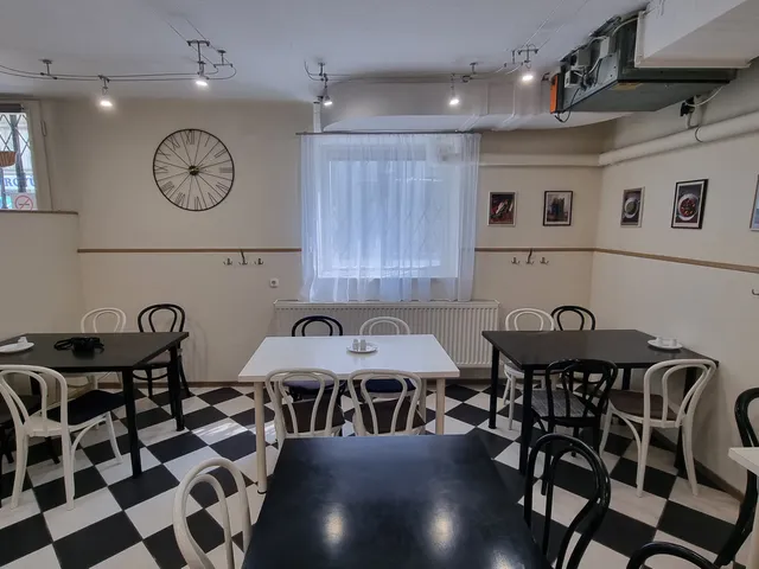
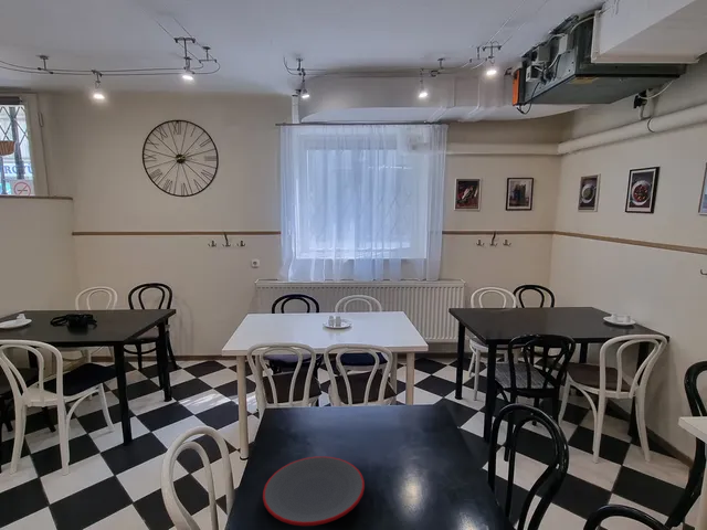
+ plate (314, 488)
